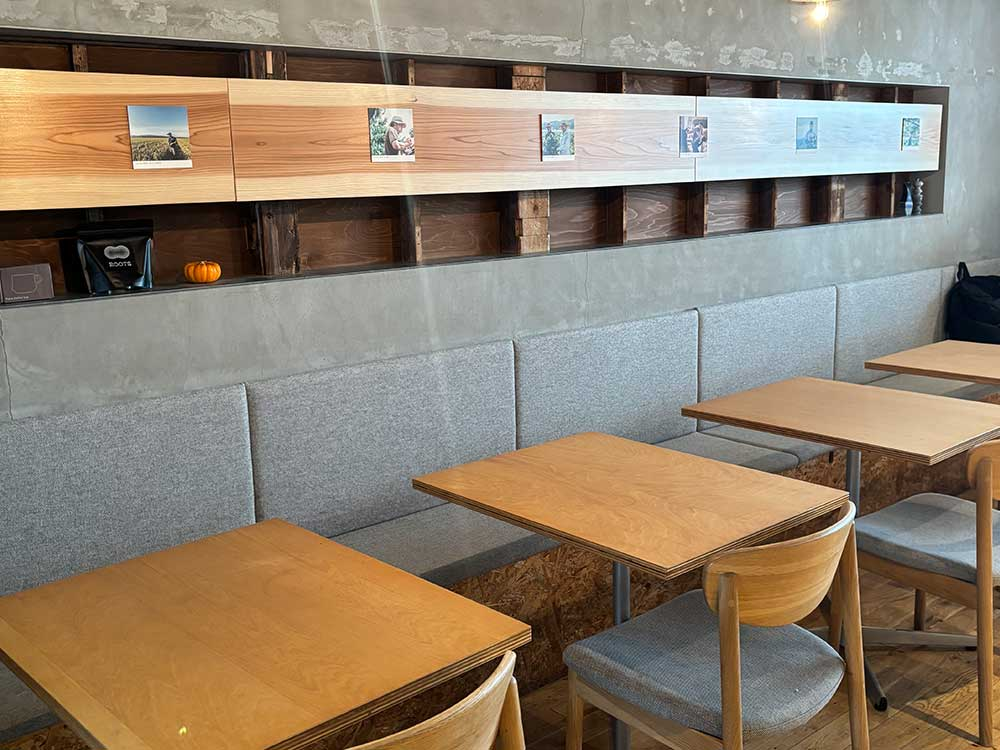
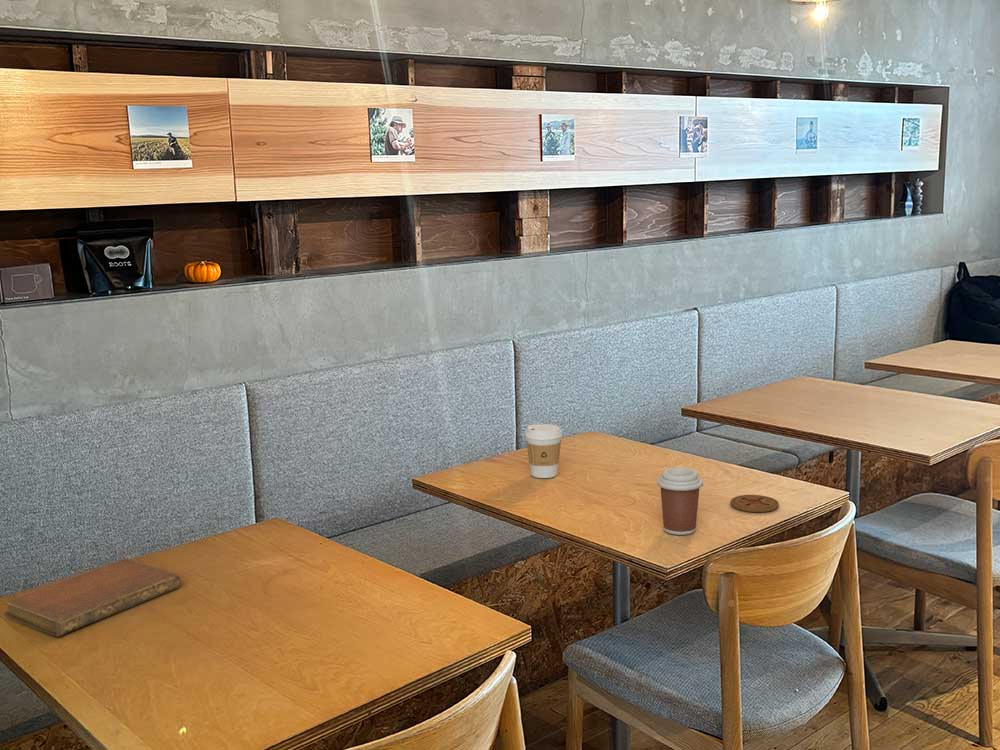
+ coffee cup (544, 450)
+ notebook (94, 594)
+ coffee cup (679, 500)
+ coaster (754, 503)
